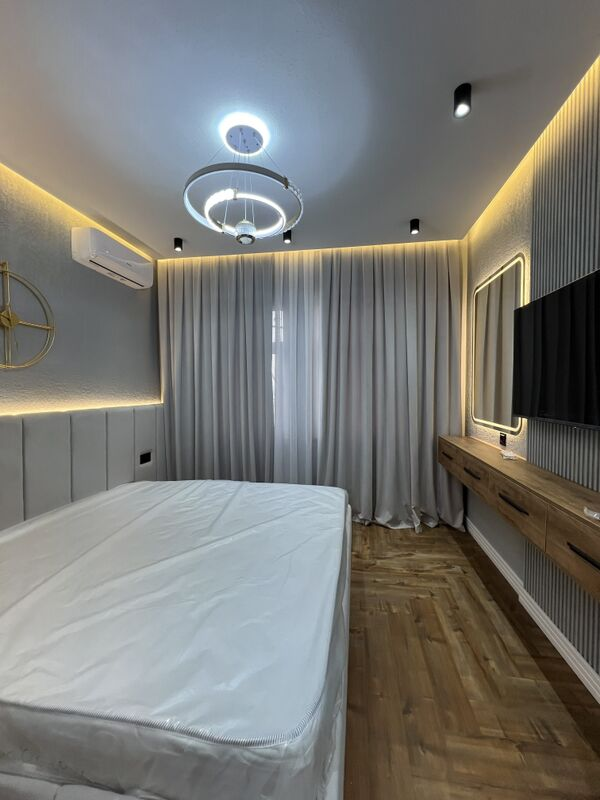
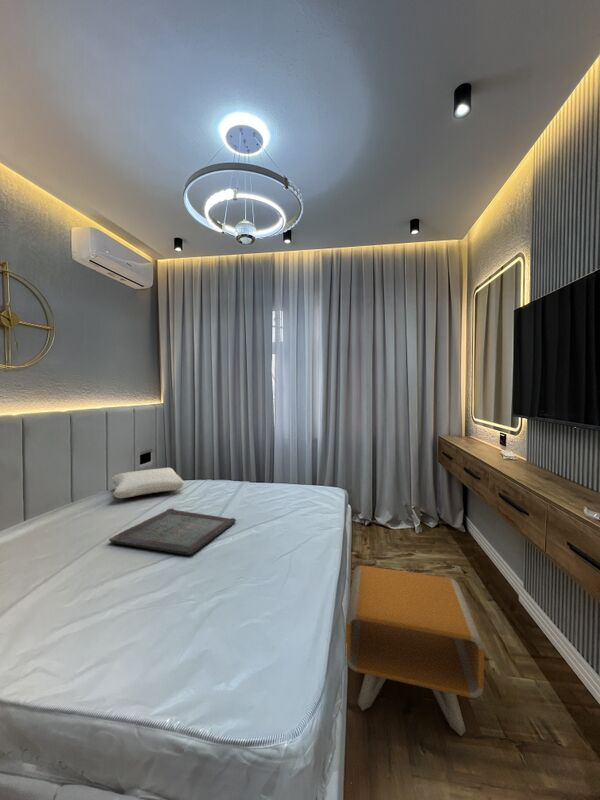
+ serving tray (177, 529)
+ nightstand (406, 639)
+ pillow (147, 481)
